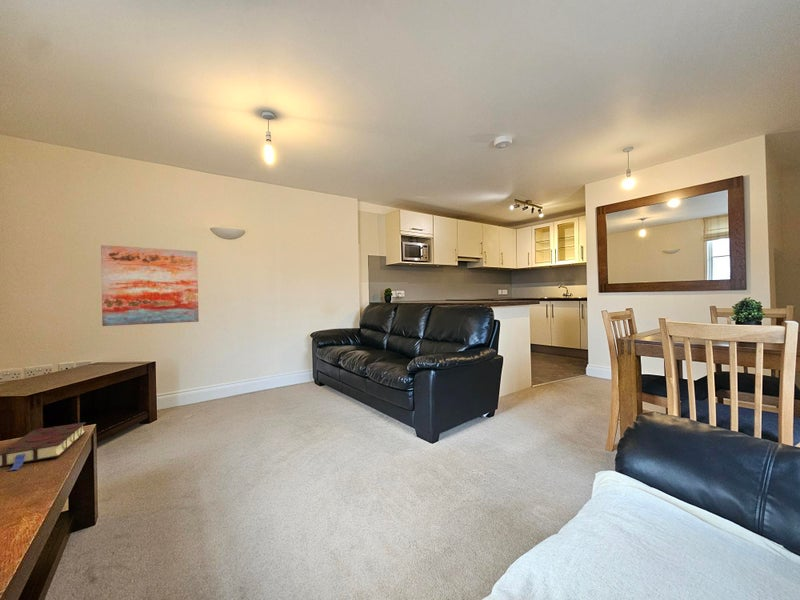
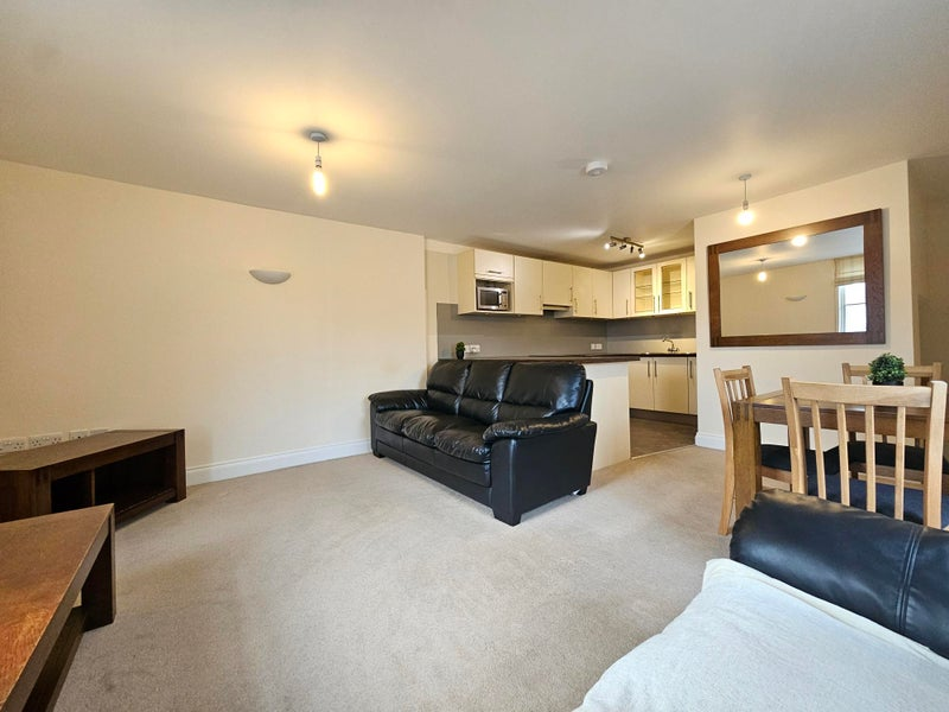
- wall art (153, 286)
- book (41, 444)
